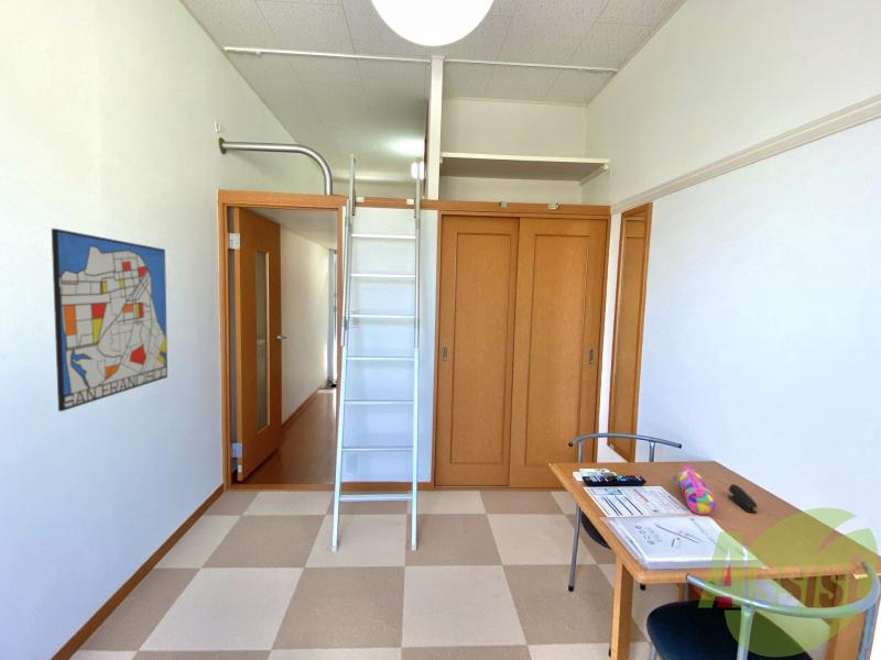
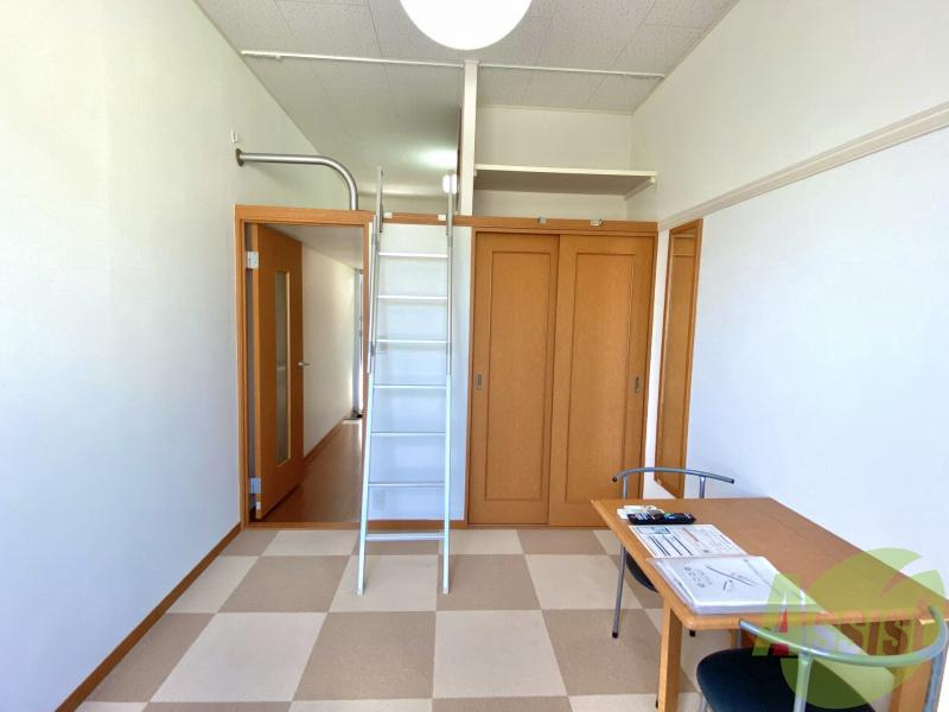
- wall art (120, 317)
- pencil case (694, 490)
- stapler (742, 497)
